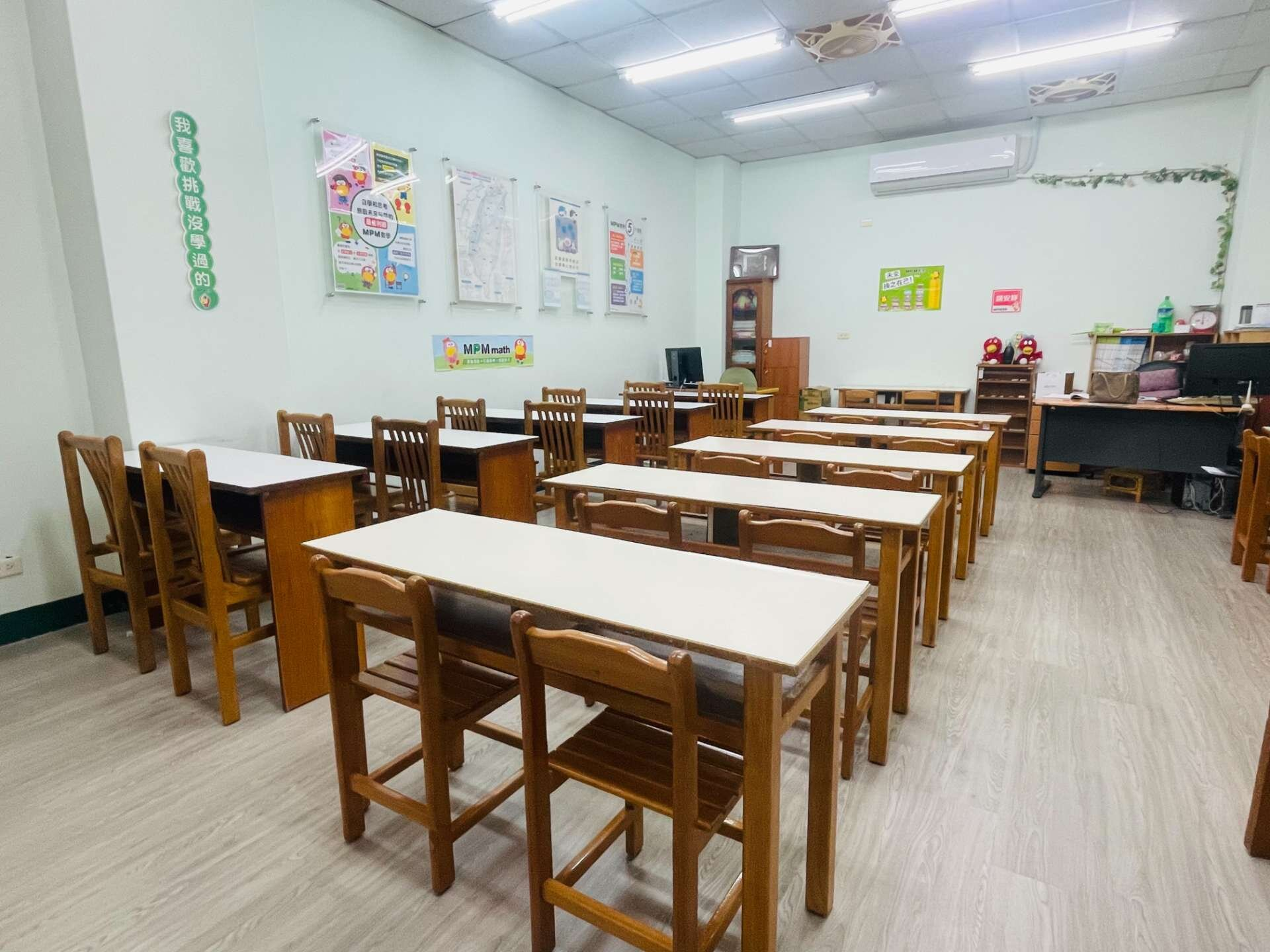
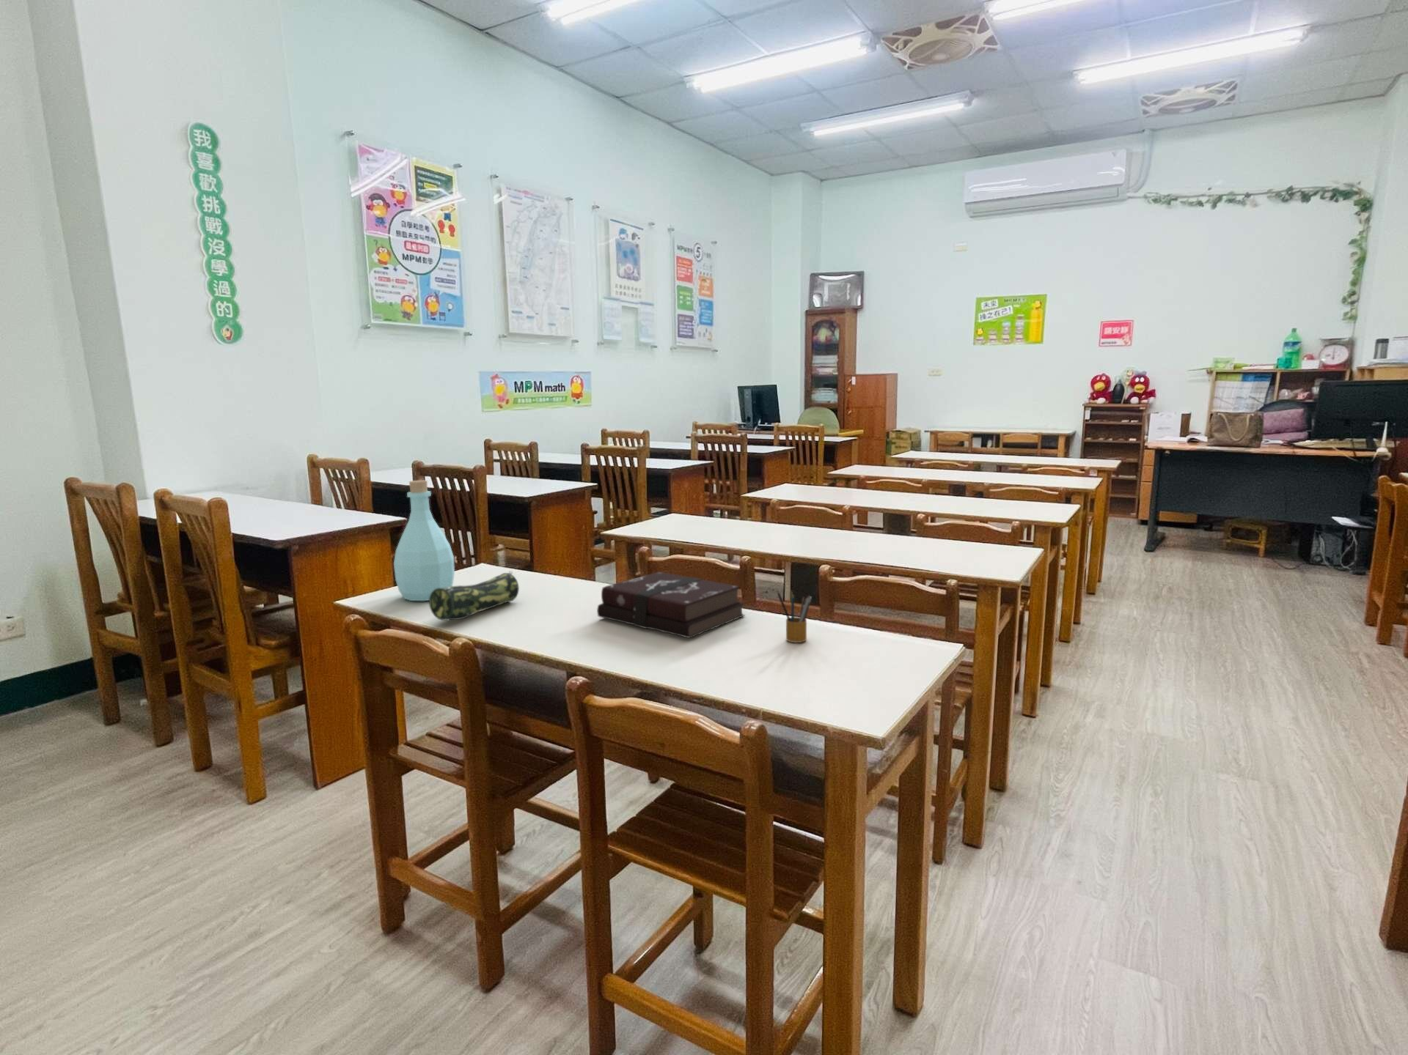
+ hardback book (671, 602)
+ bottle (422, 539)
+ pencil box (794, 615)
+ pencil case (477, 594)
